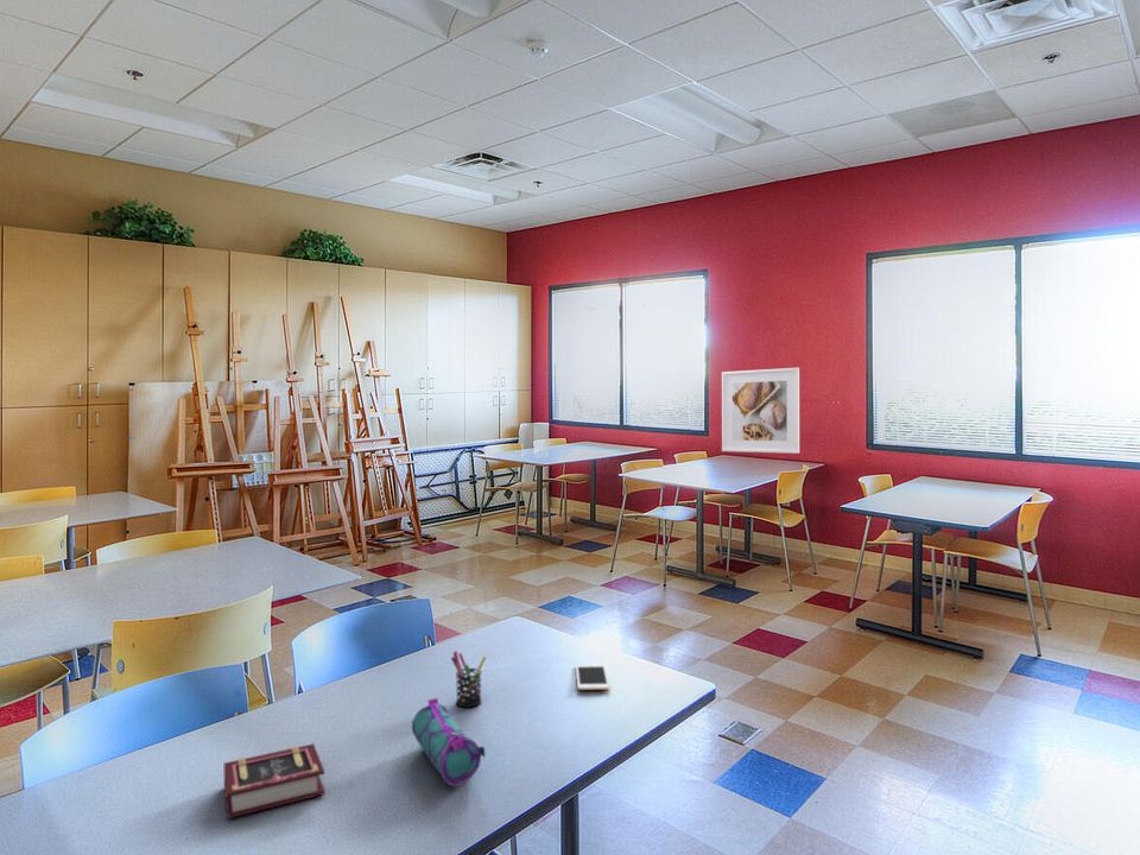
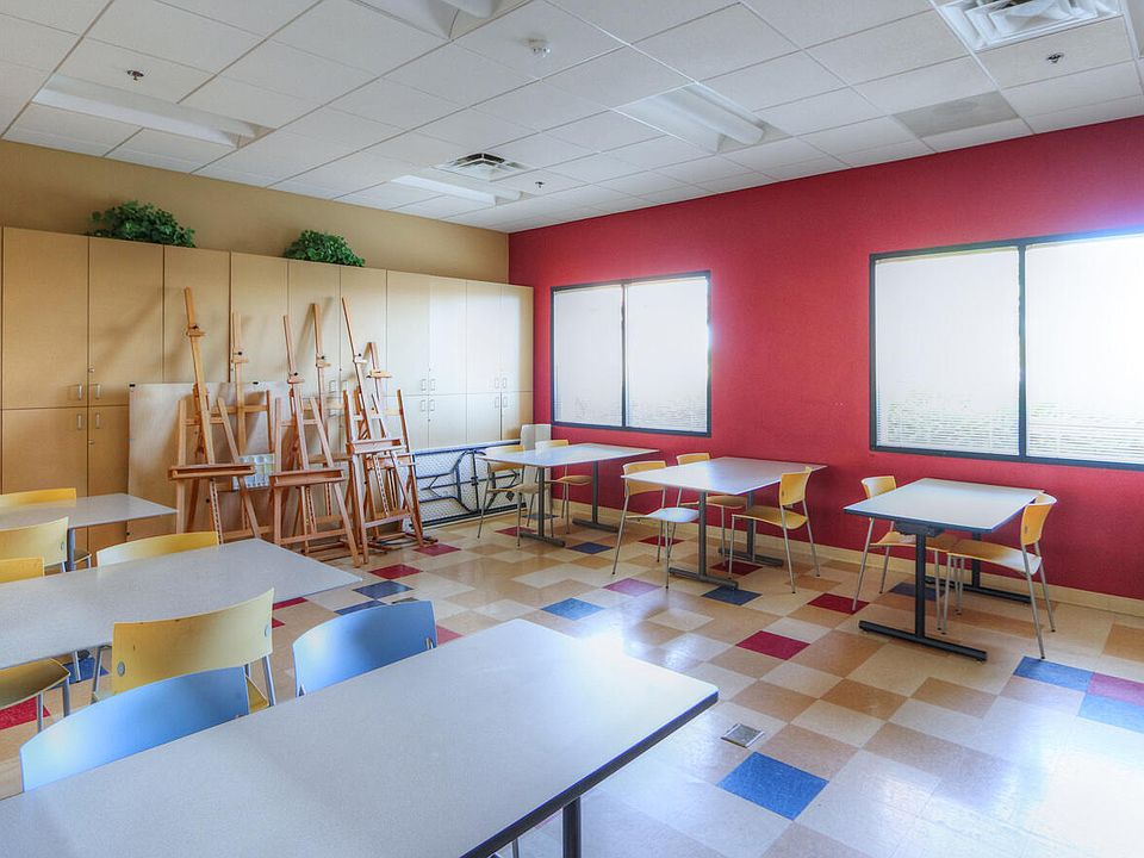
- cell phone (591, 676)
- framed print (759, 411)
- pen holder (467, 677)
- pencil case (445, 740)
- book (273, 777)
